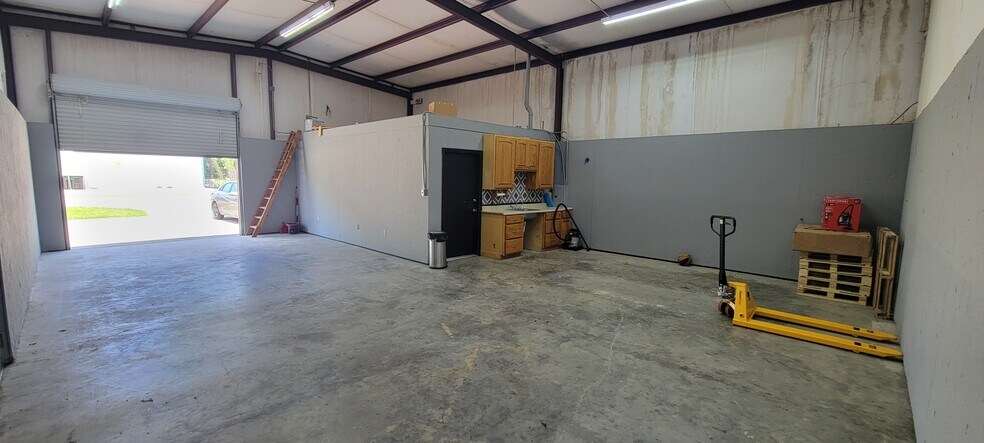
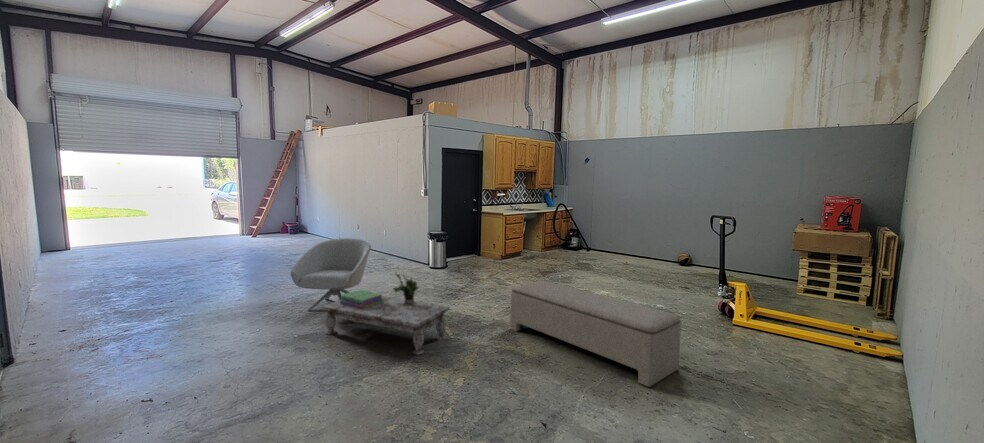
+ potted plant (404, 289)
+ stack of books (361, 298)
+ armchair (333, 274)
+ coffee table (385, 320)
+ bench (585, 322)
